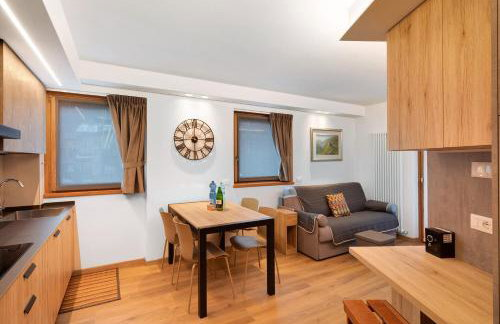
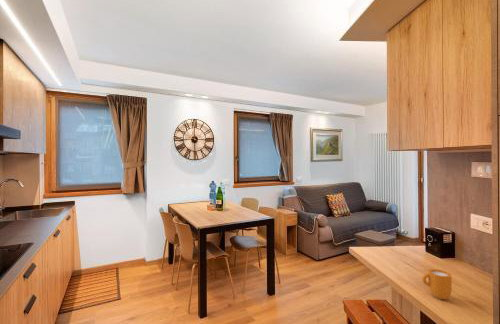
+ mug (436, 284)
